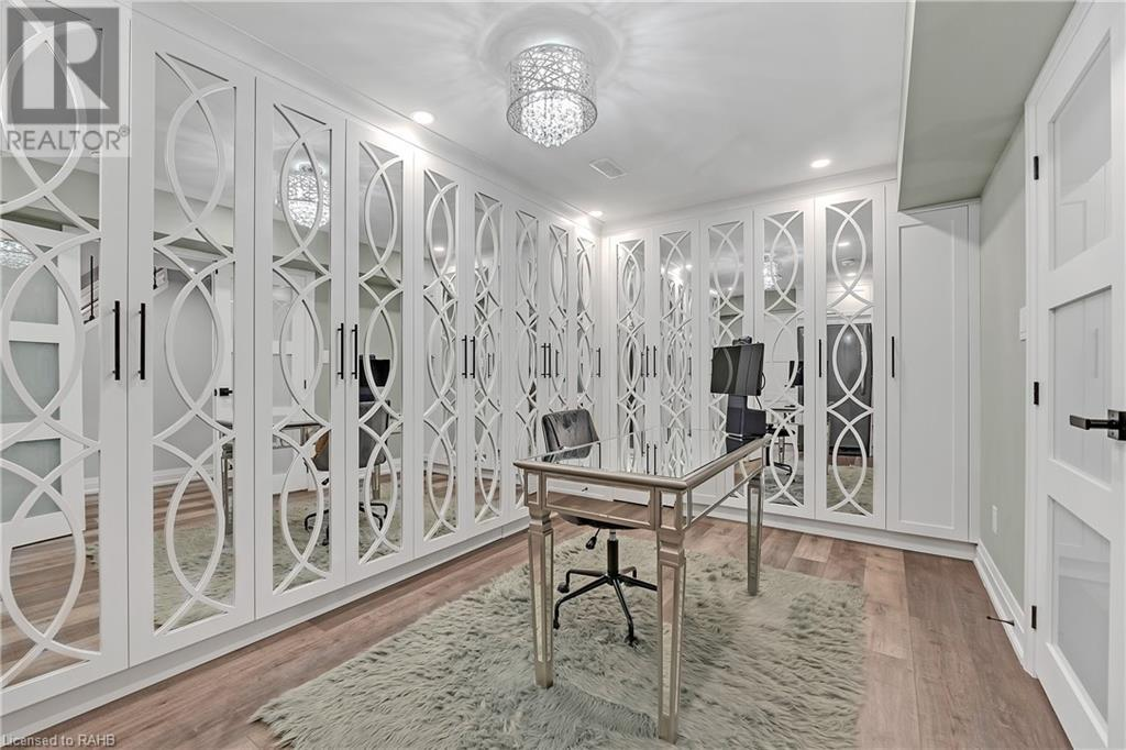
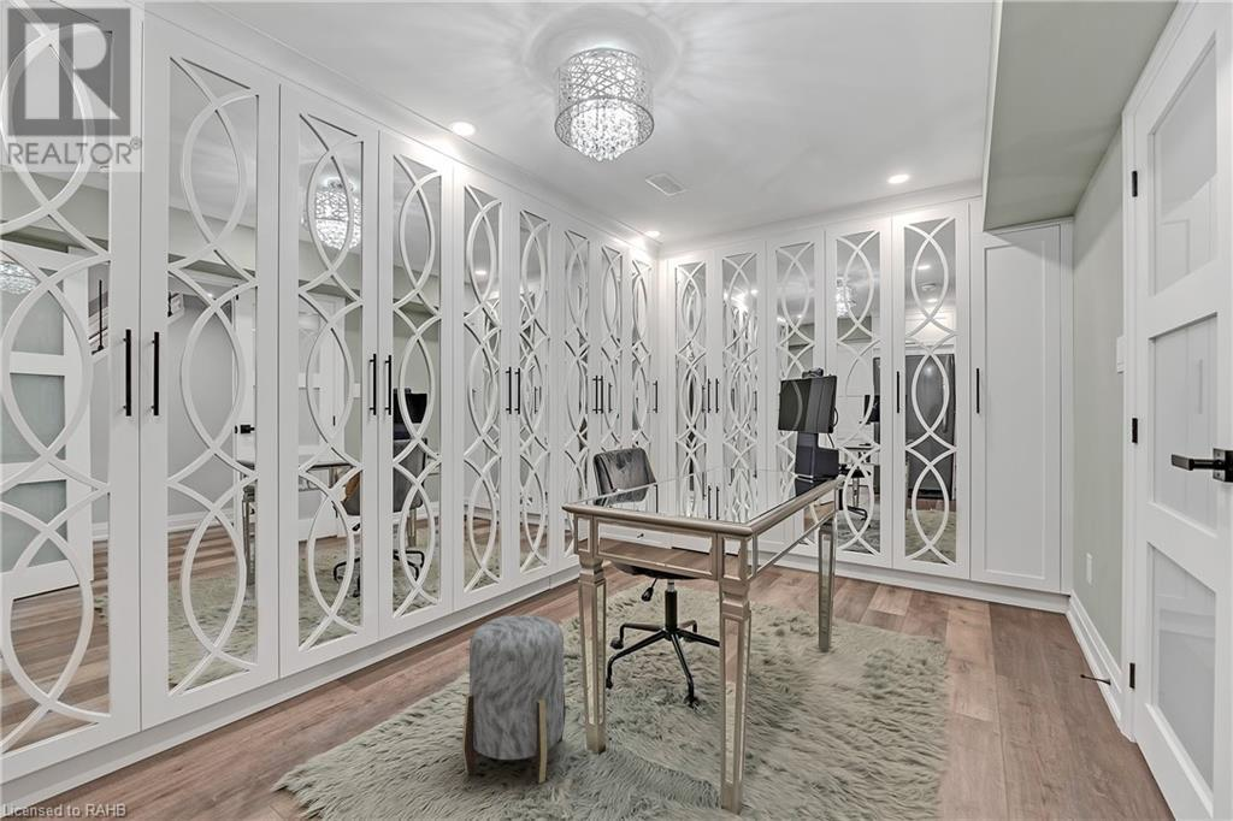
+ stool (517, 689)
